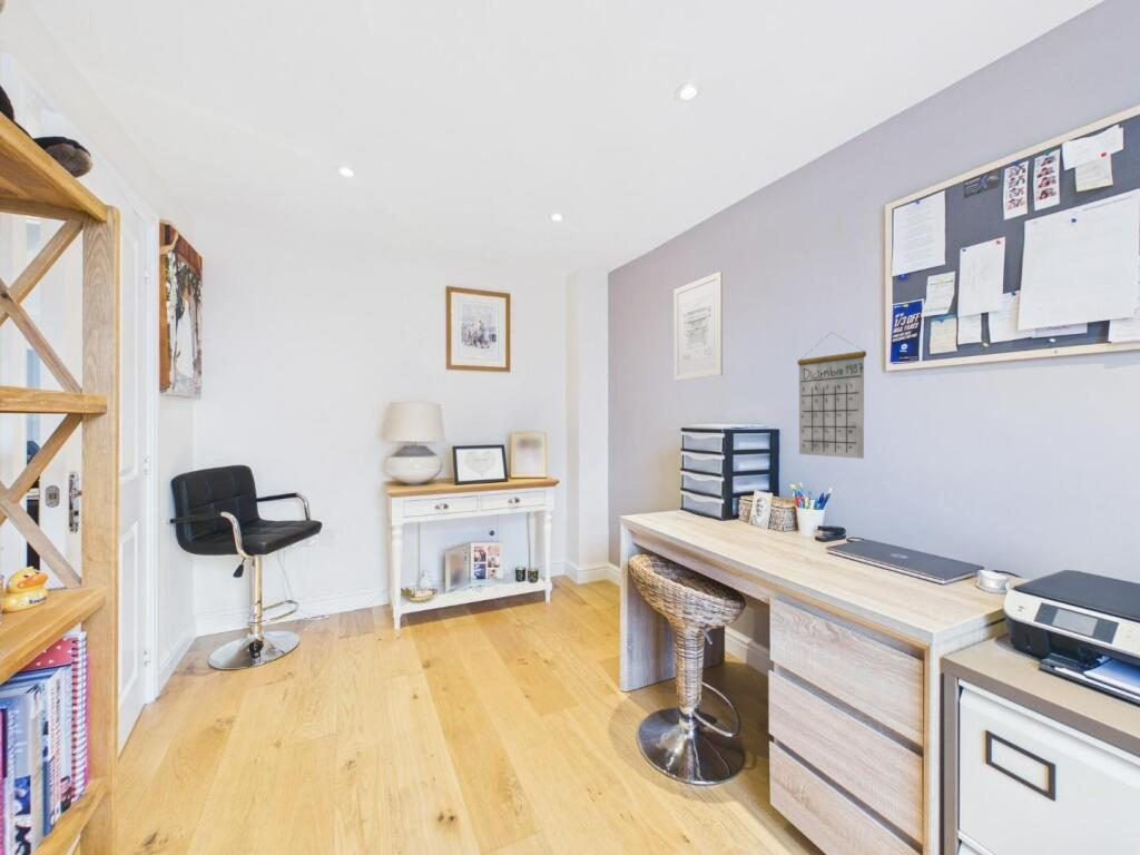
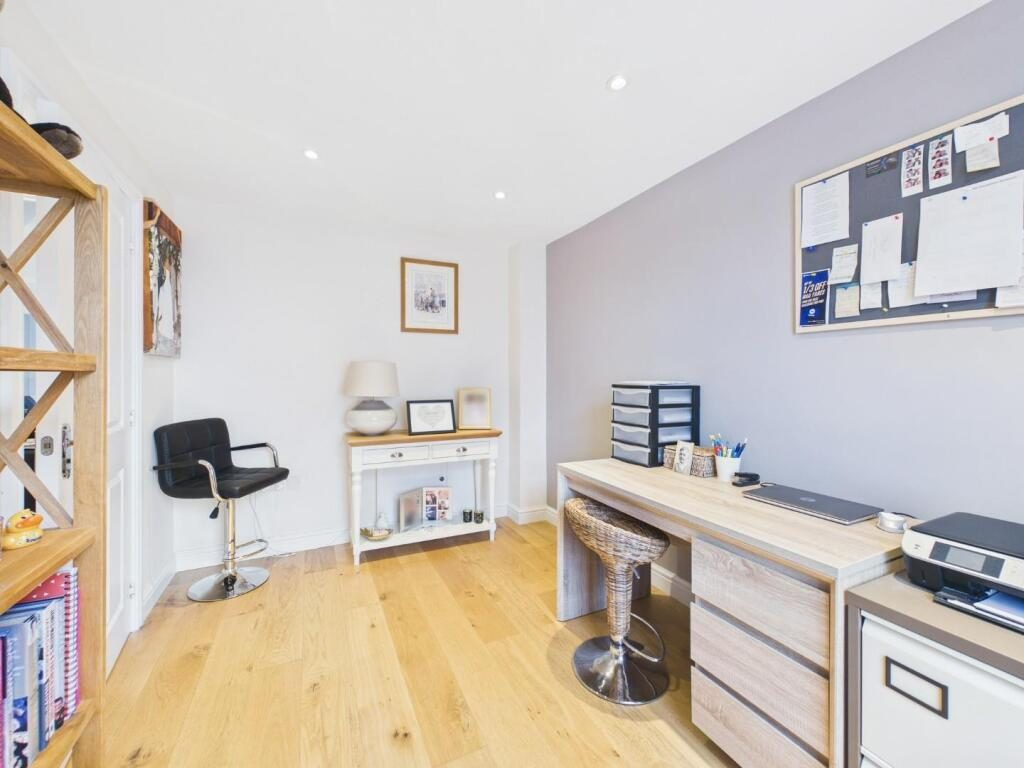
- wall art (696, 330)
- calendar (829, 393)
